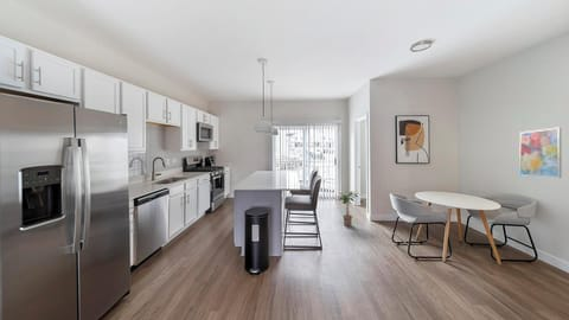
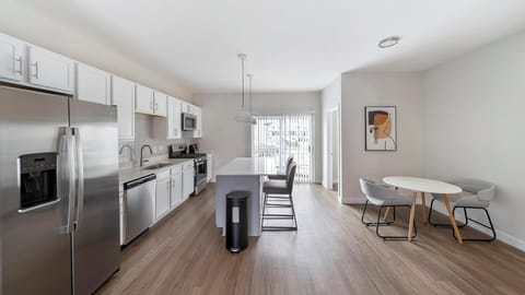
- wall art (538, 153)
- potted plant (347, 207)
